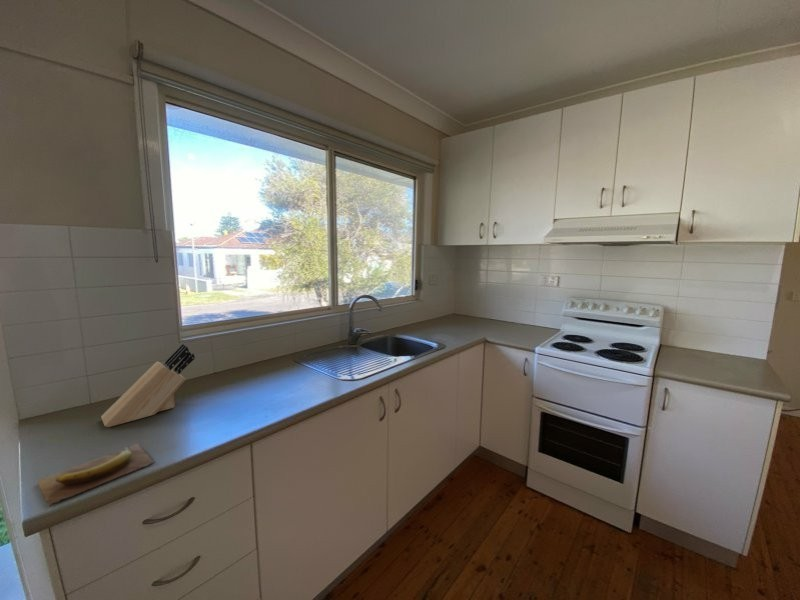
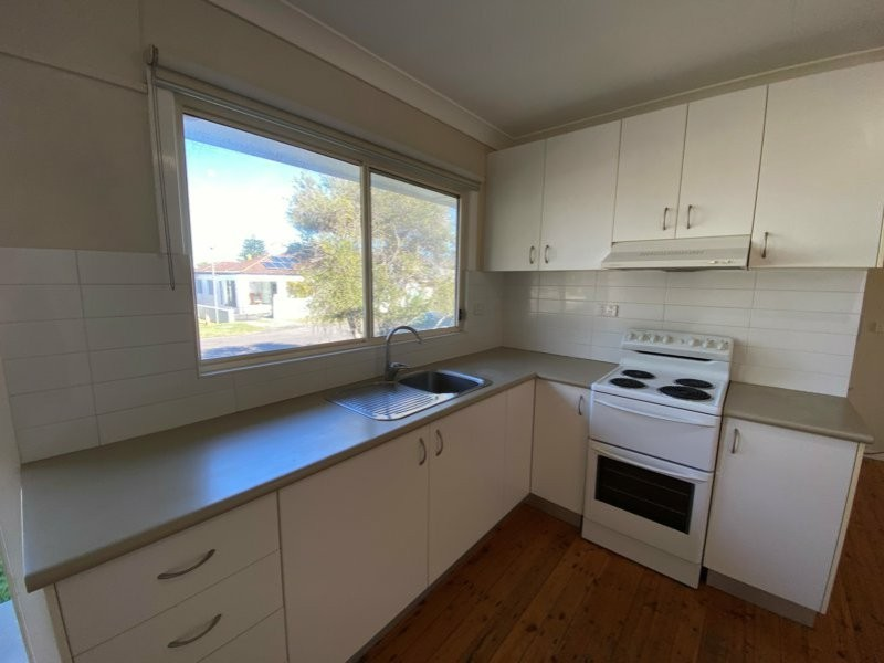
- knife block (150, 380)
- banana (97, 466)
